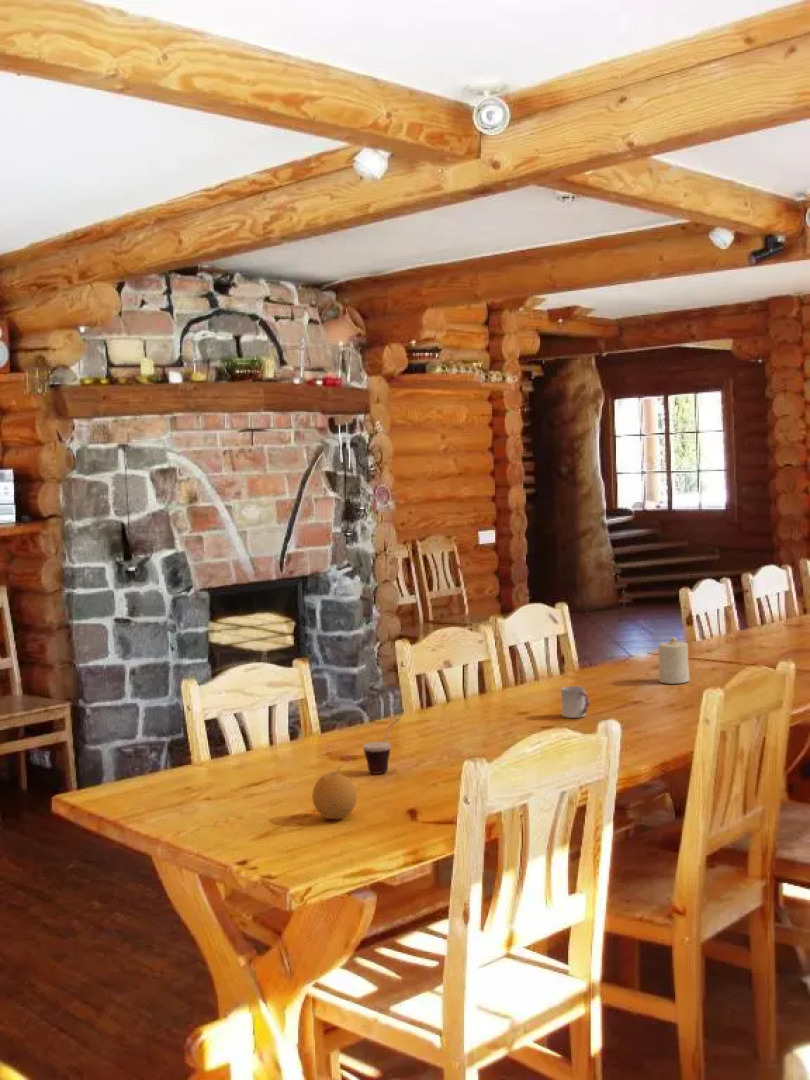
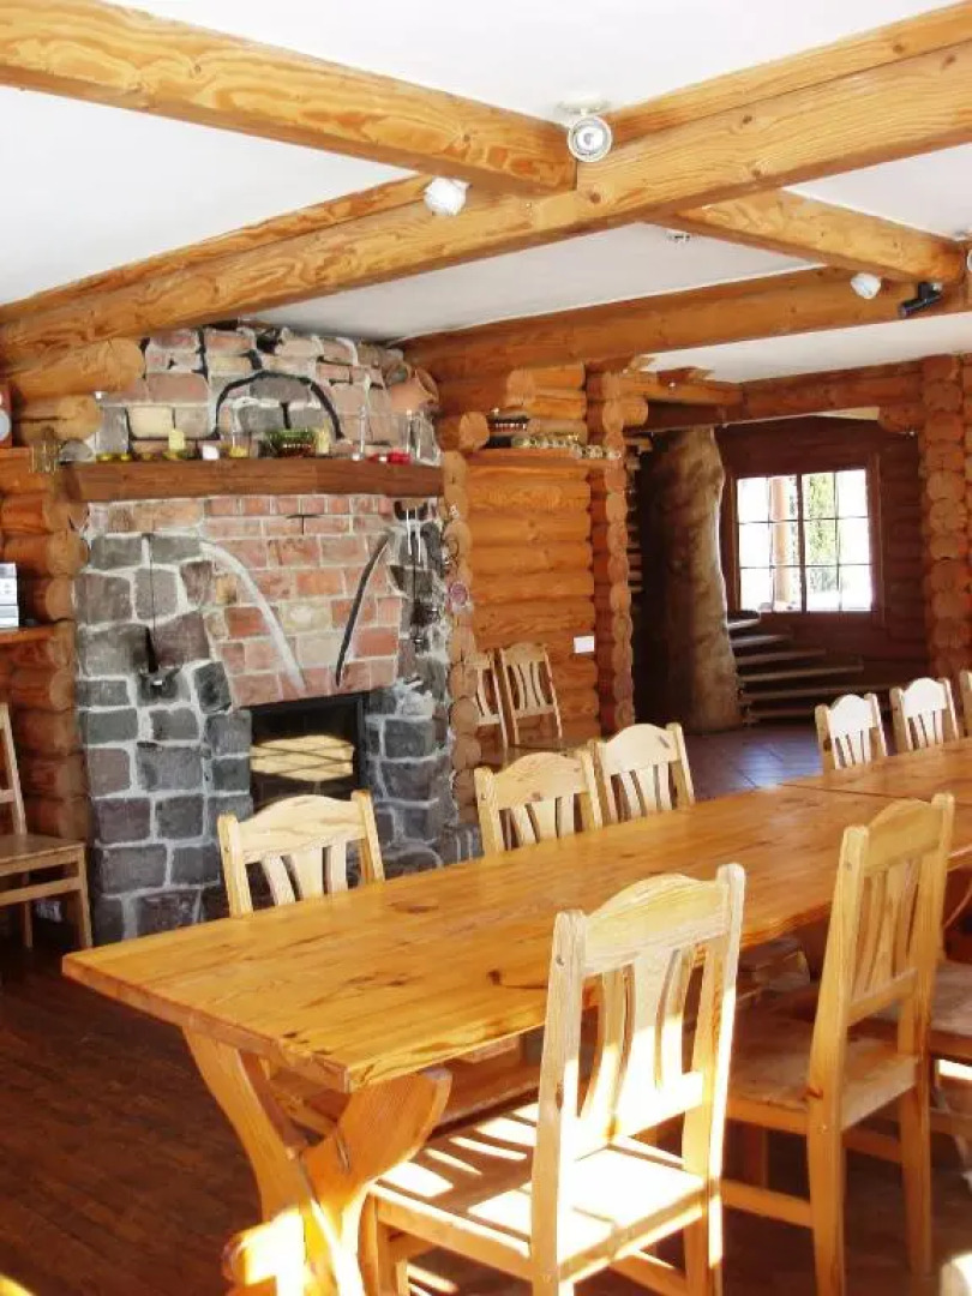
- fruit (334, 795)
- candle (673, 658)
- cup (576, 702)
- cup (384, 746)
